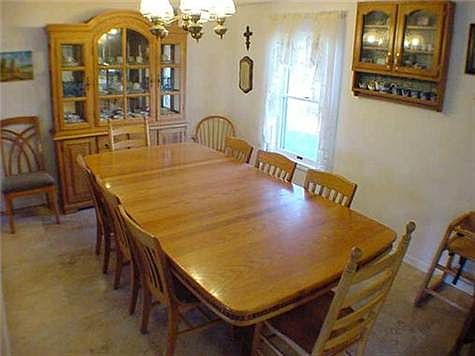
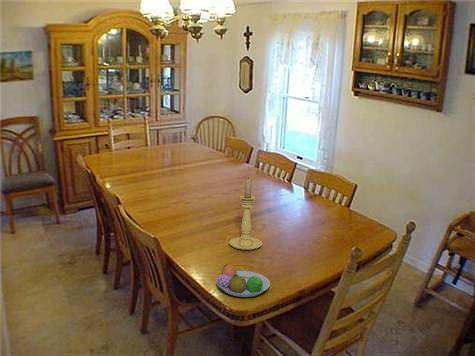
+ fruit bowl (243, 277)
+ candle holder (246, 211)
